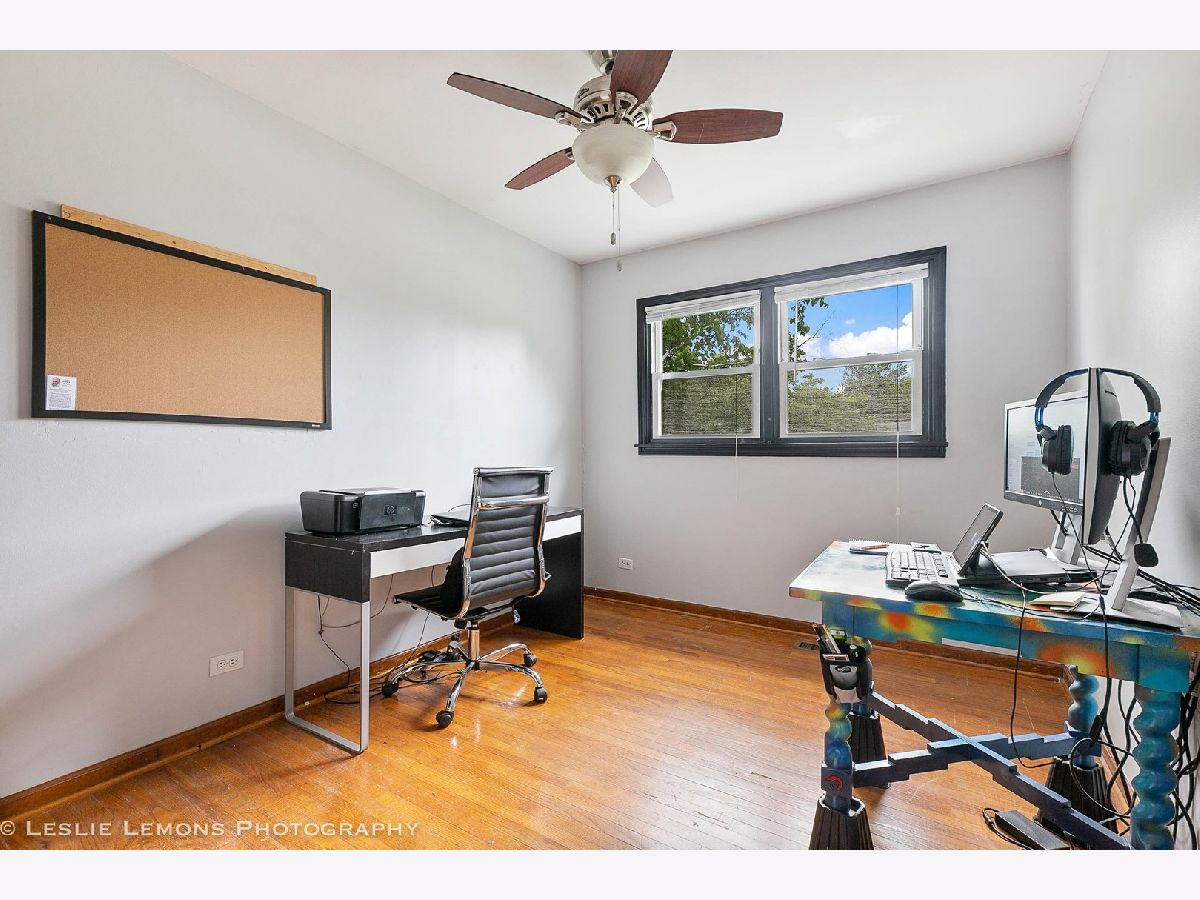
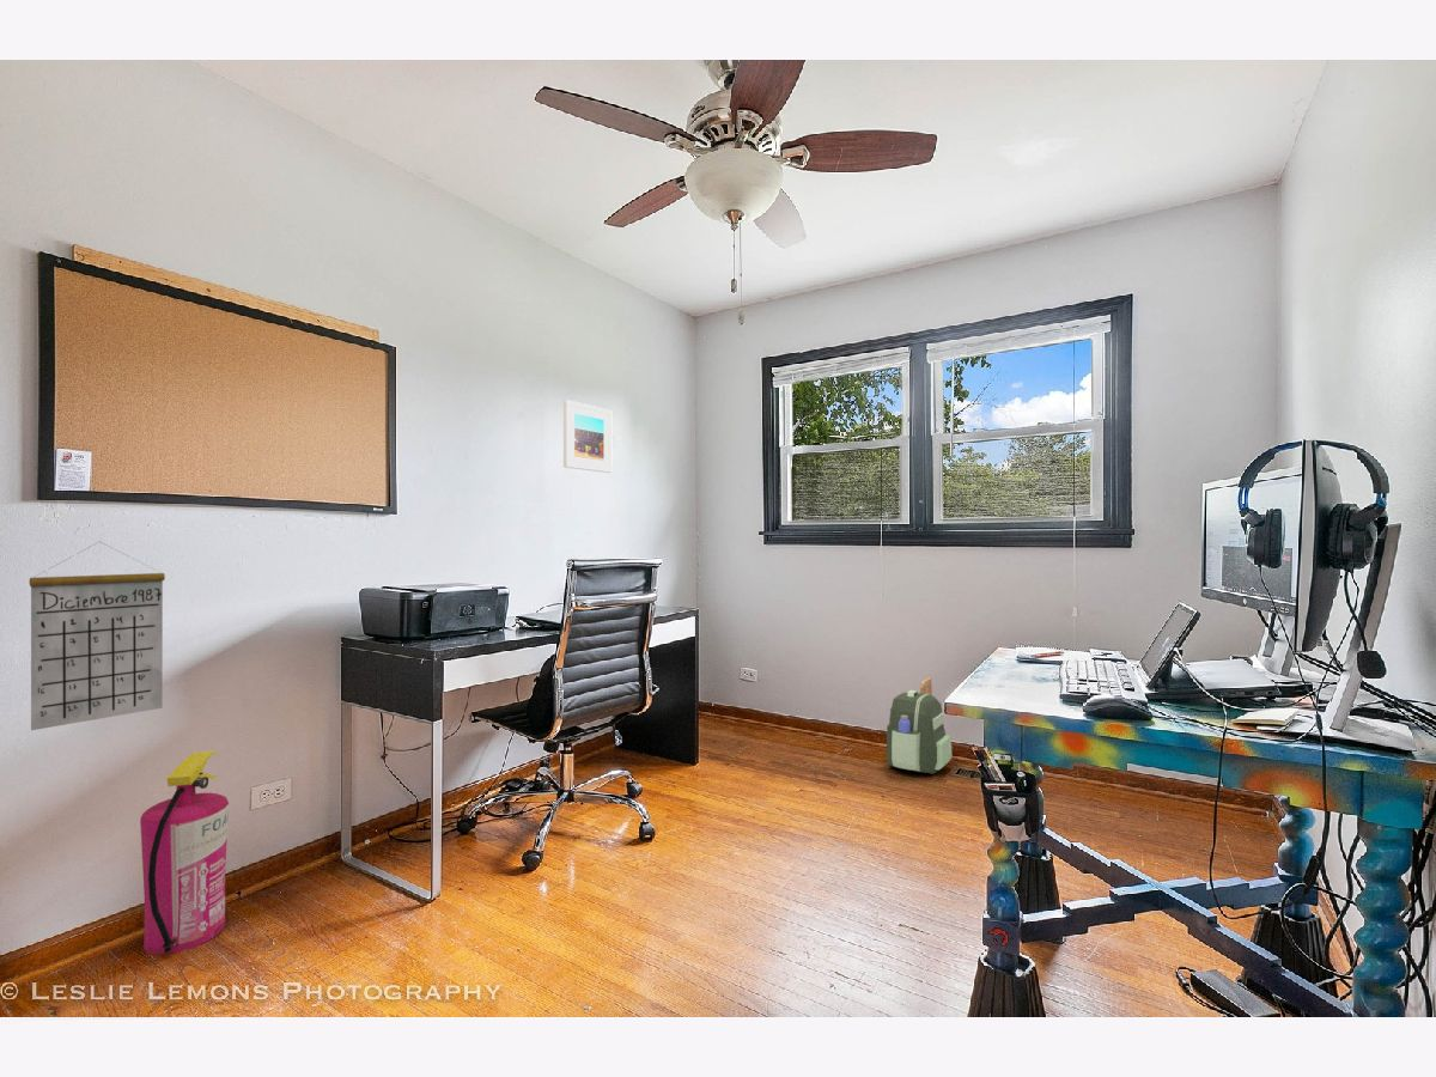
+ calendar (101, 629)
+ backpack (921, 725)
+ fire extinguisher (183, 850)
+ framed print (589, 437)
